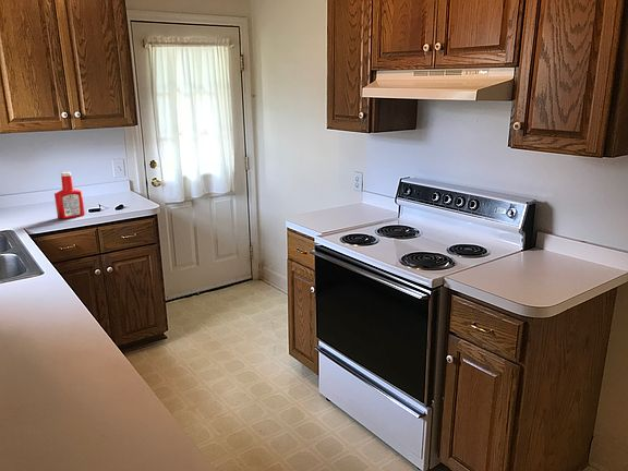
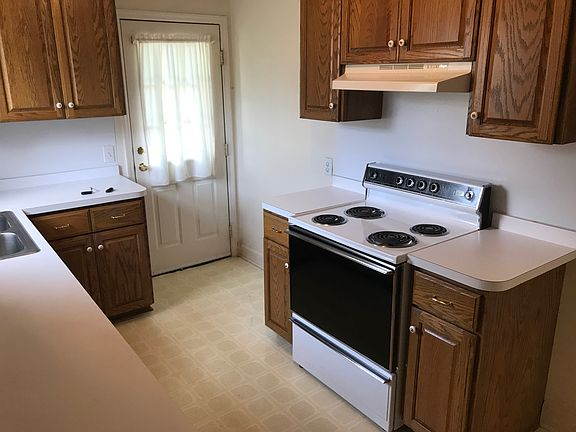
- soap bottle (68, 194)
